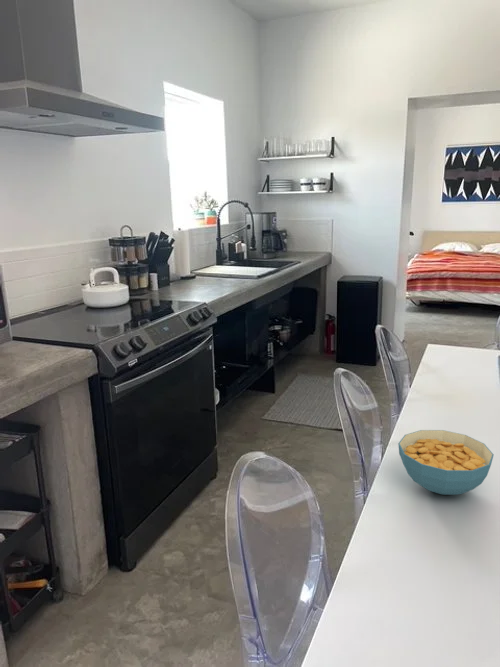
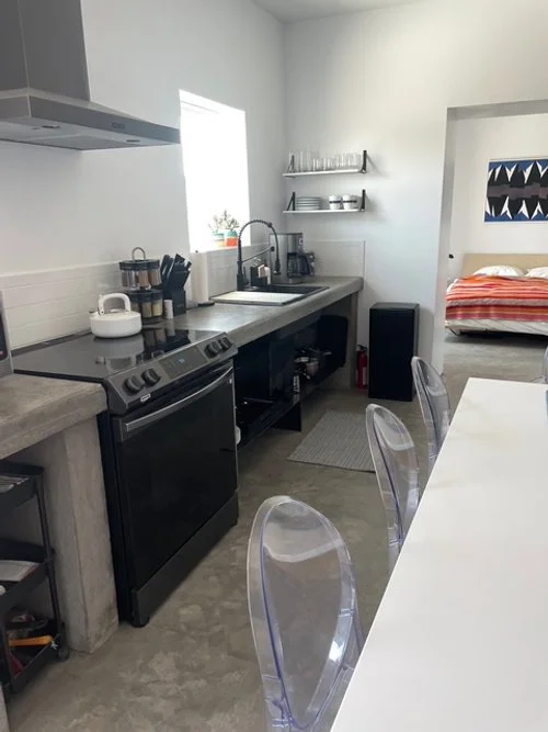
- cereal bowl (443, 468)
